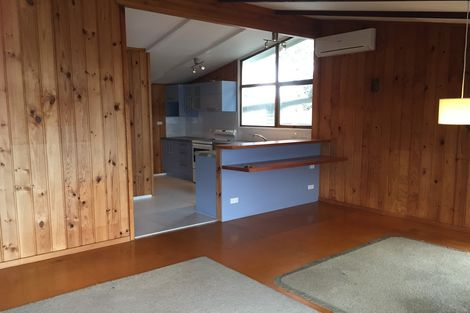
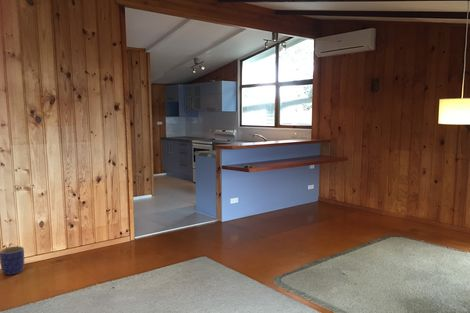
+ planter (12, 261)
